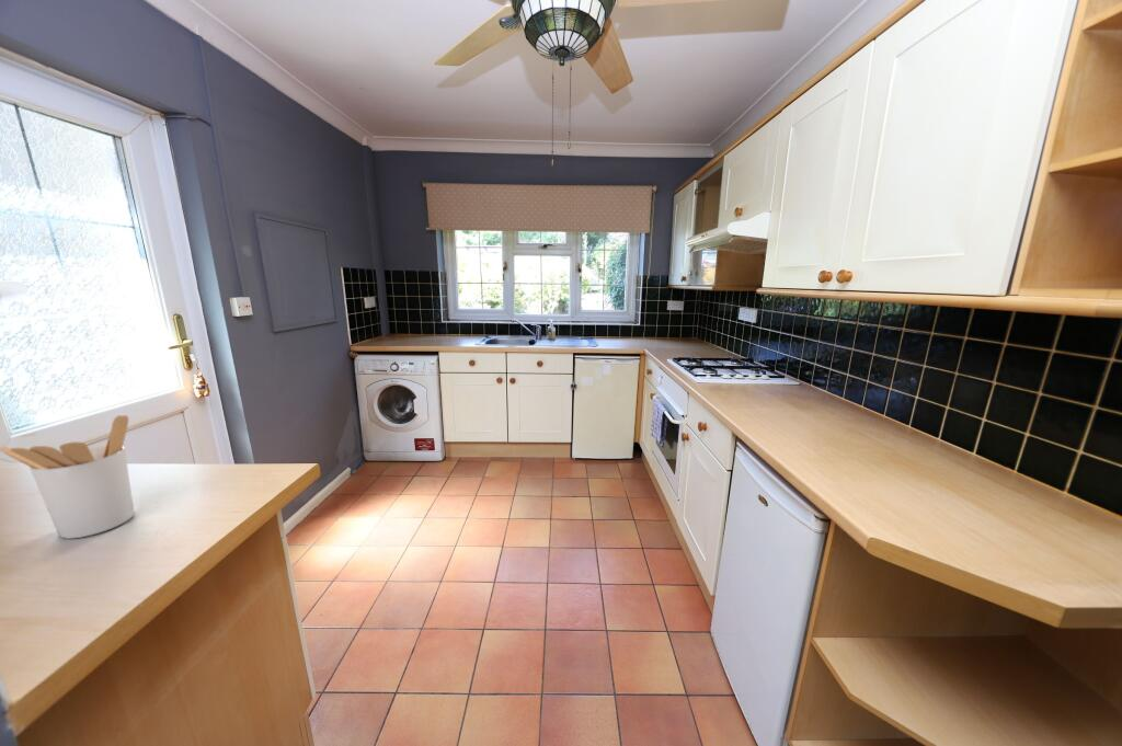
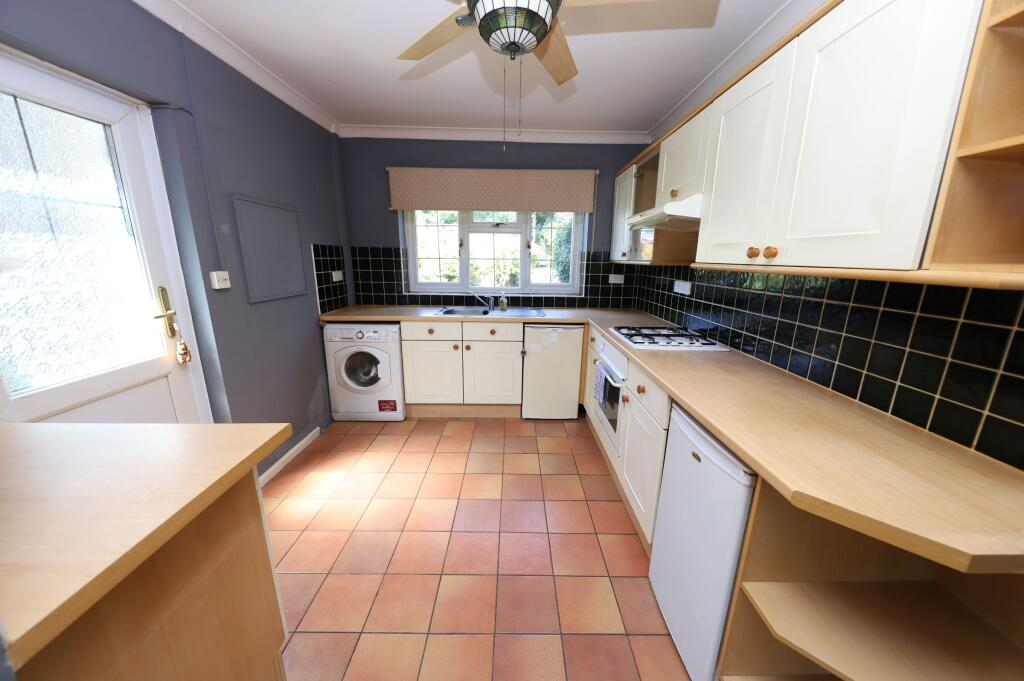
- utensil holder (78, 480)
